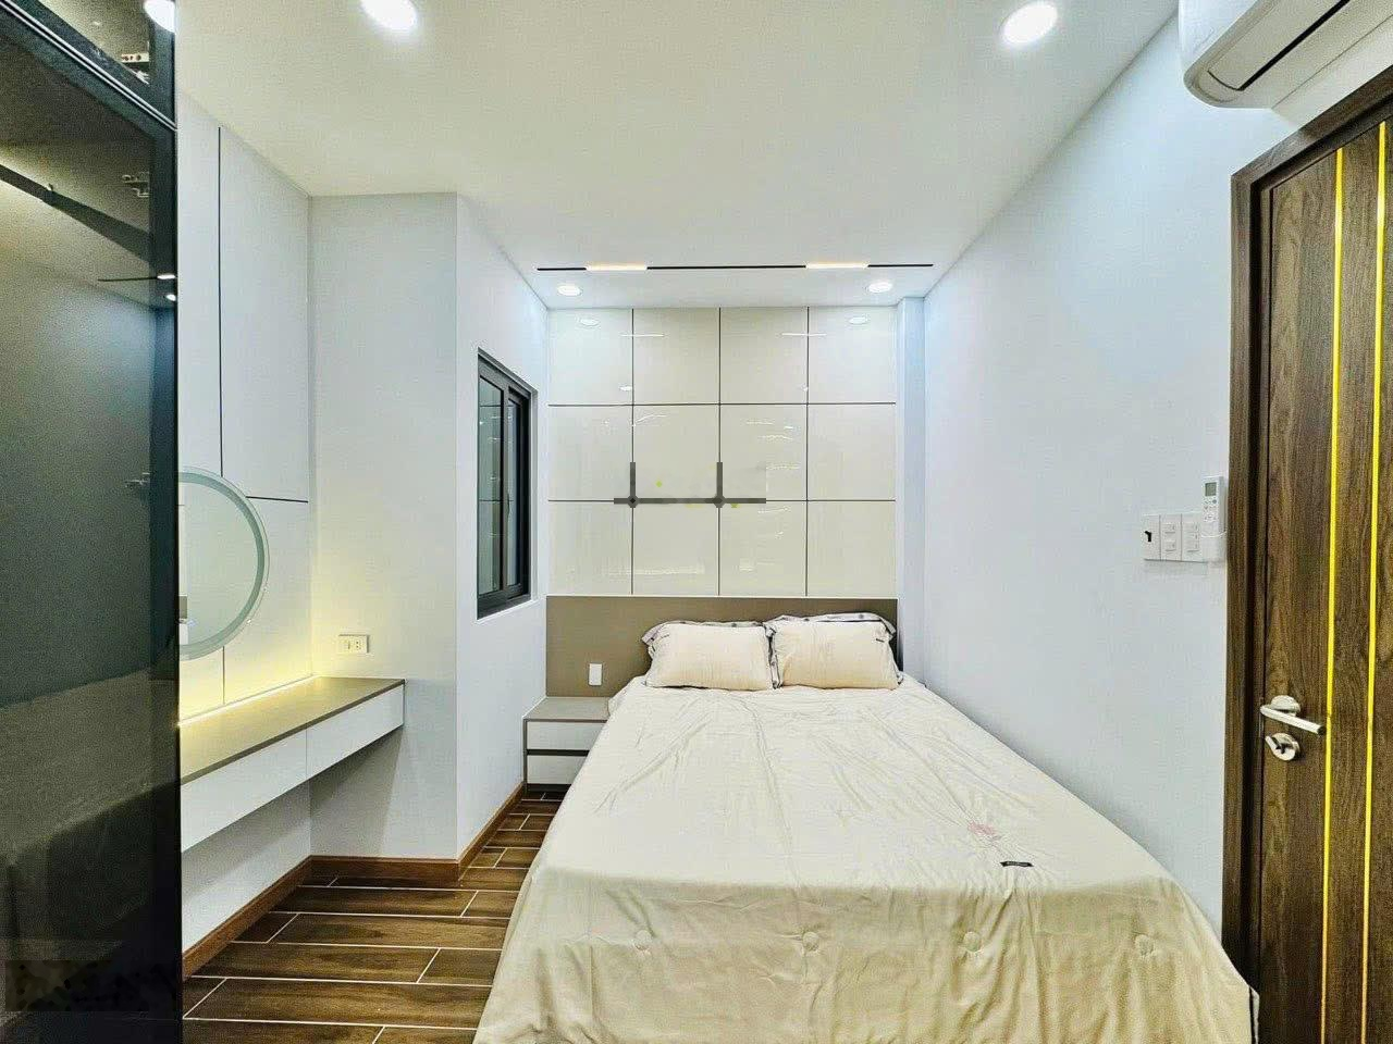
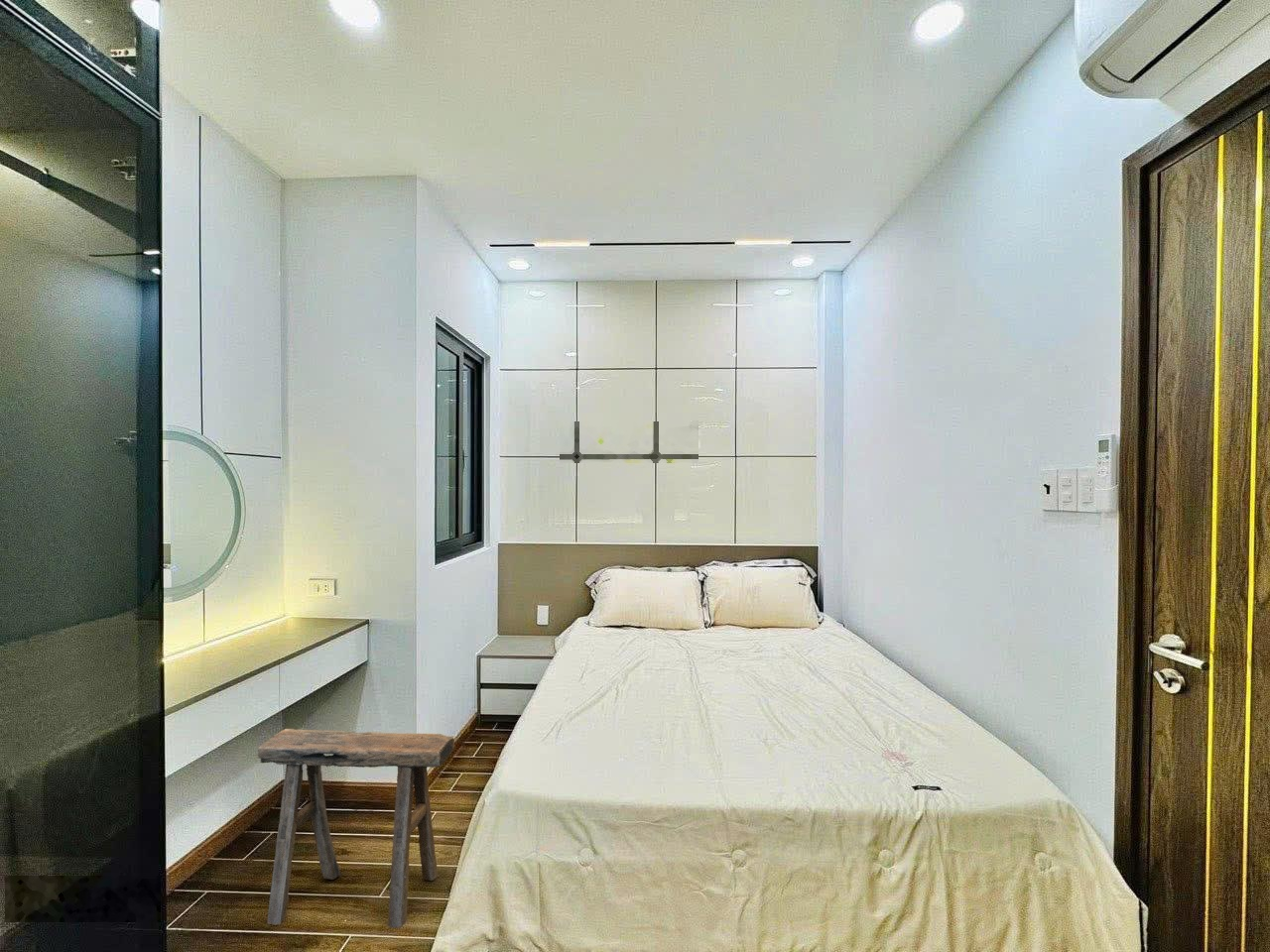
+ stool (328, 826)
